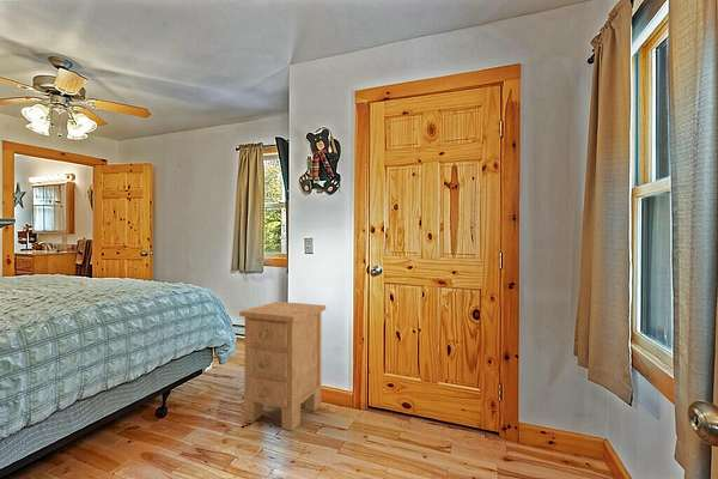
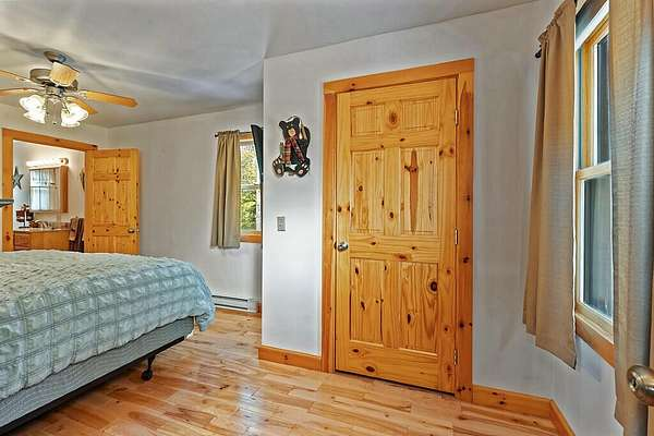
- nightstand (281, 360)
